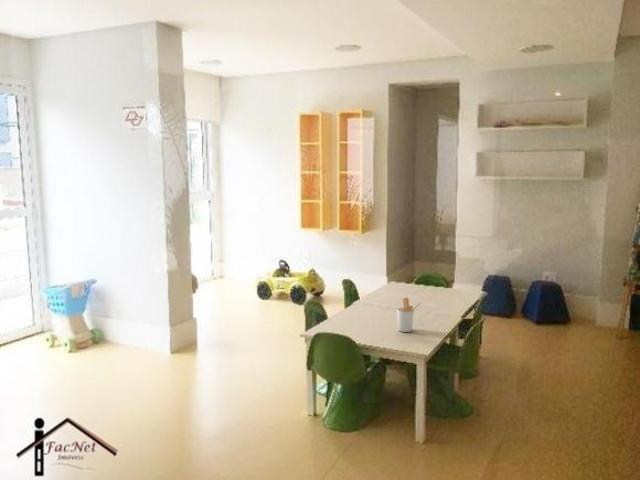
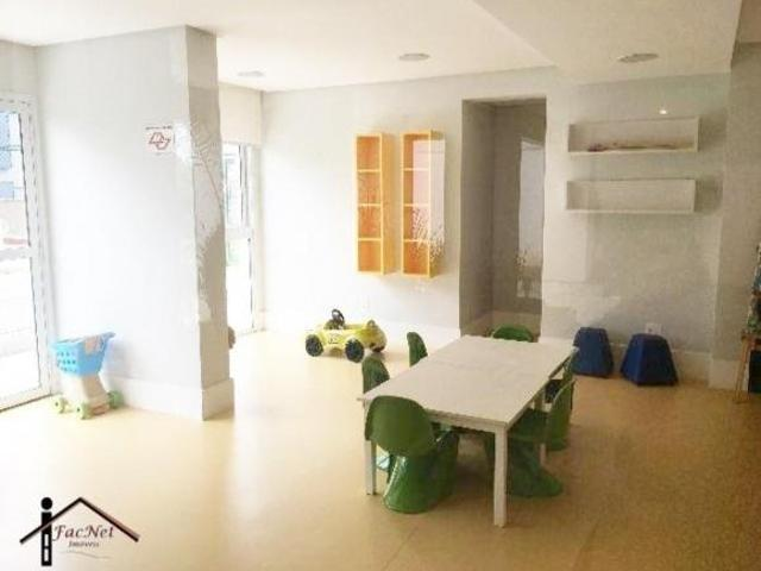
- utensil holder (409, 314)
